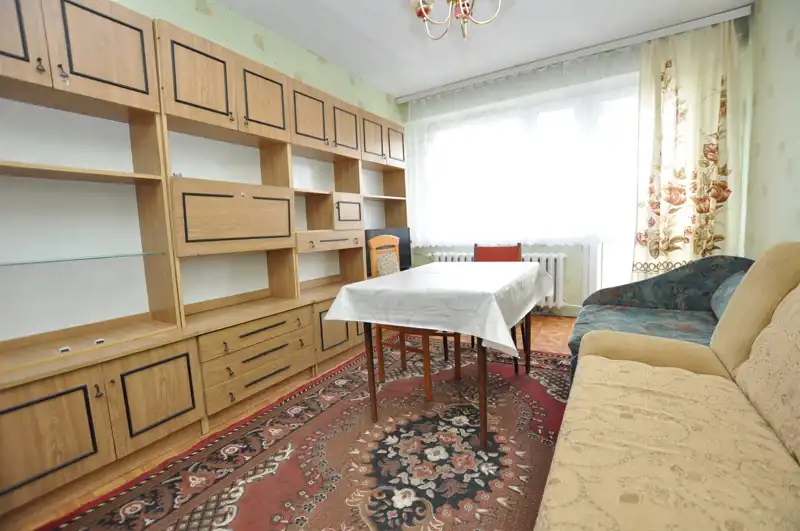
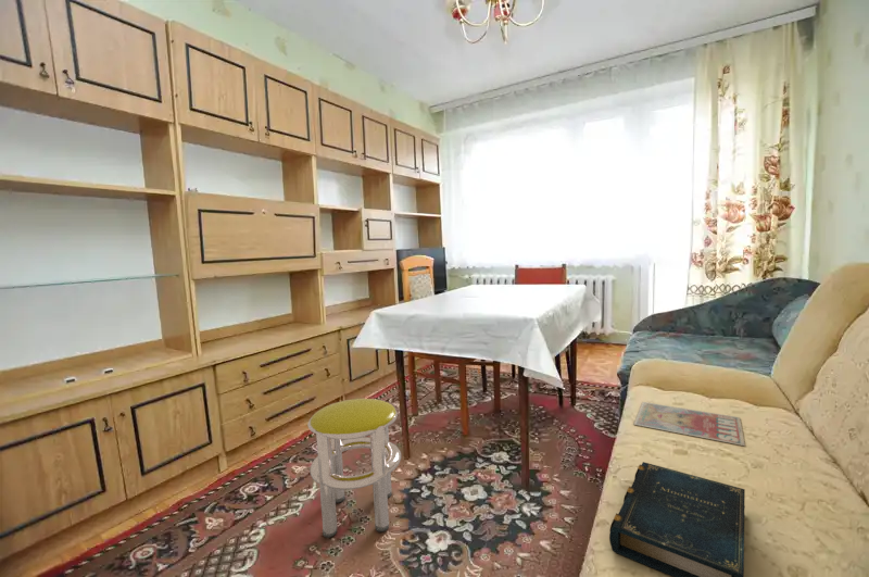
+ magazine (687, 421)
+ stool (355, 448)
+ book (679, 517)
